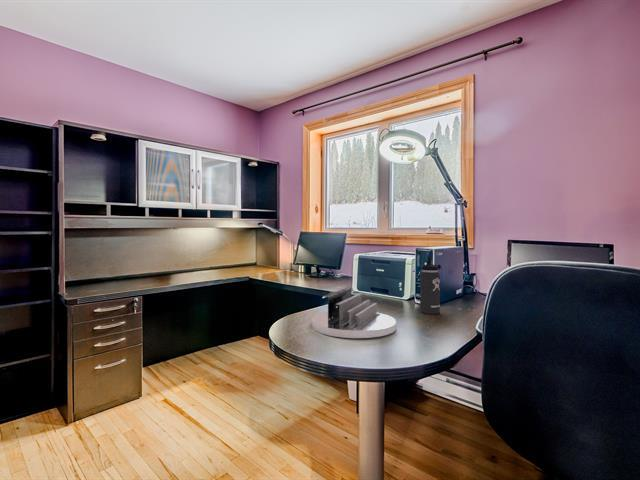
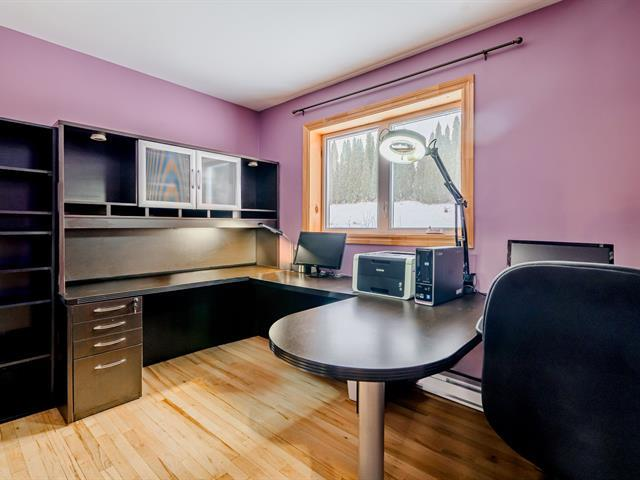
- thermos bottle (431, 284)
- desk organizer (353, 309)
